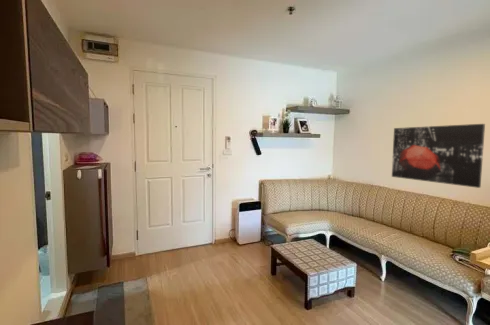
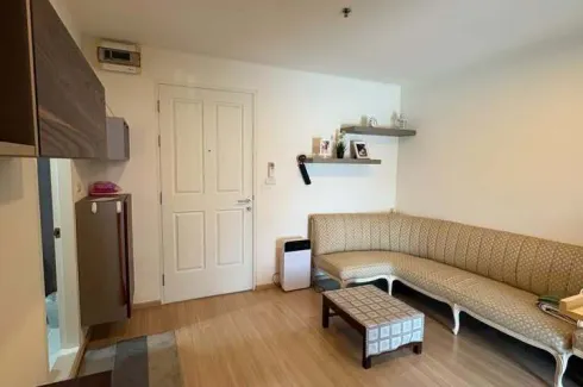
- wall art (431, 154)
